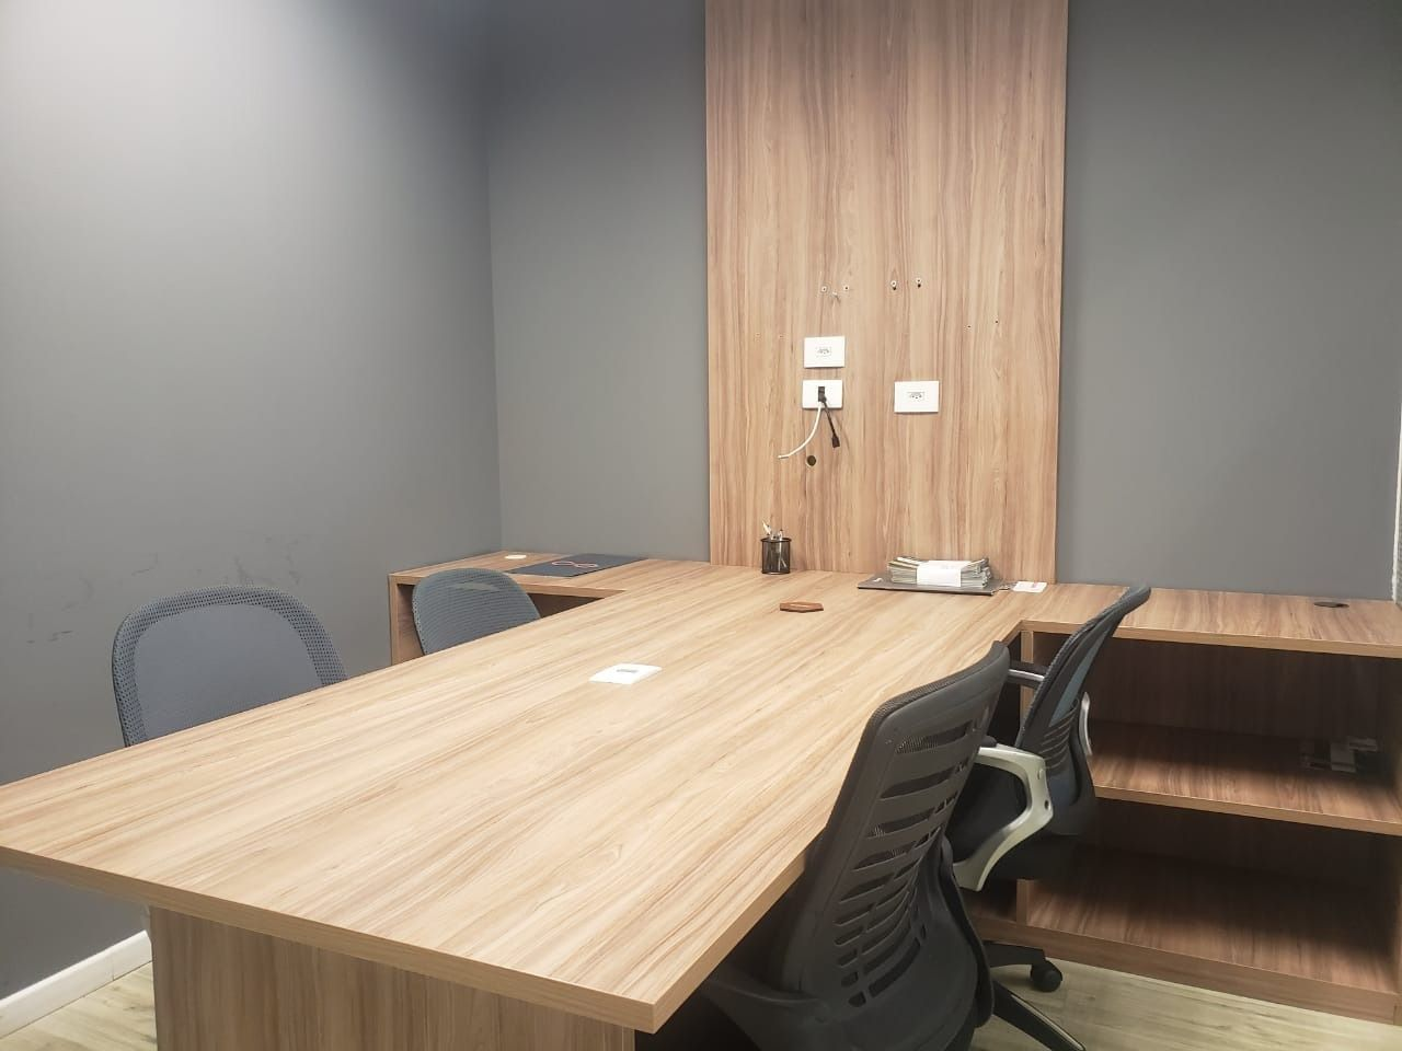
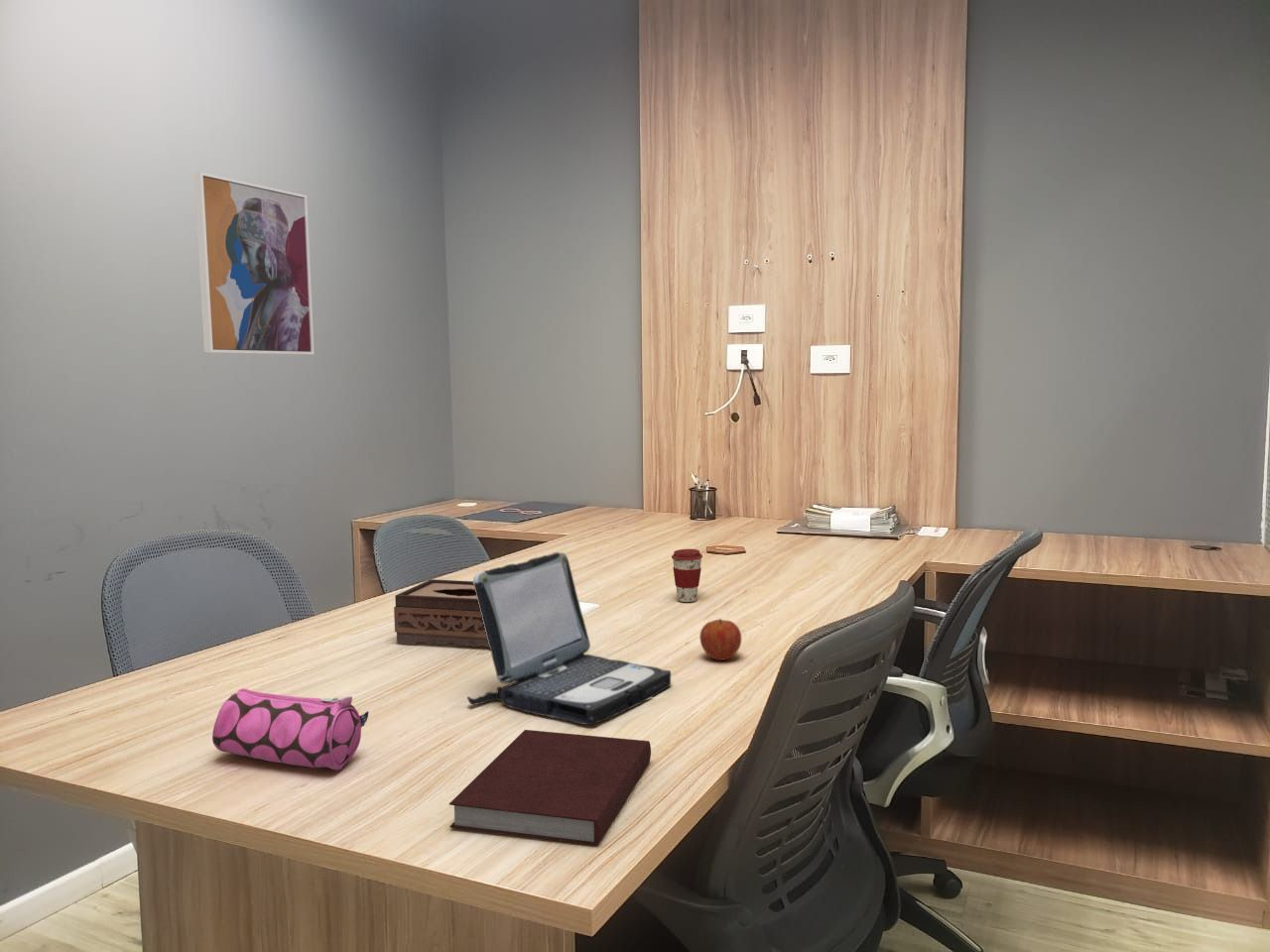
+ tissue box (467, 613)
+ laptop (570, 631)
+ pencil case (287, 725)
+ apple (720, 639)
+ notebook (558, 780)
+ coffee cup (687, 575)
+ wall art (258, 270)
